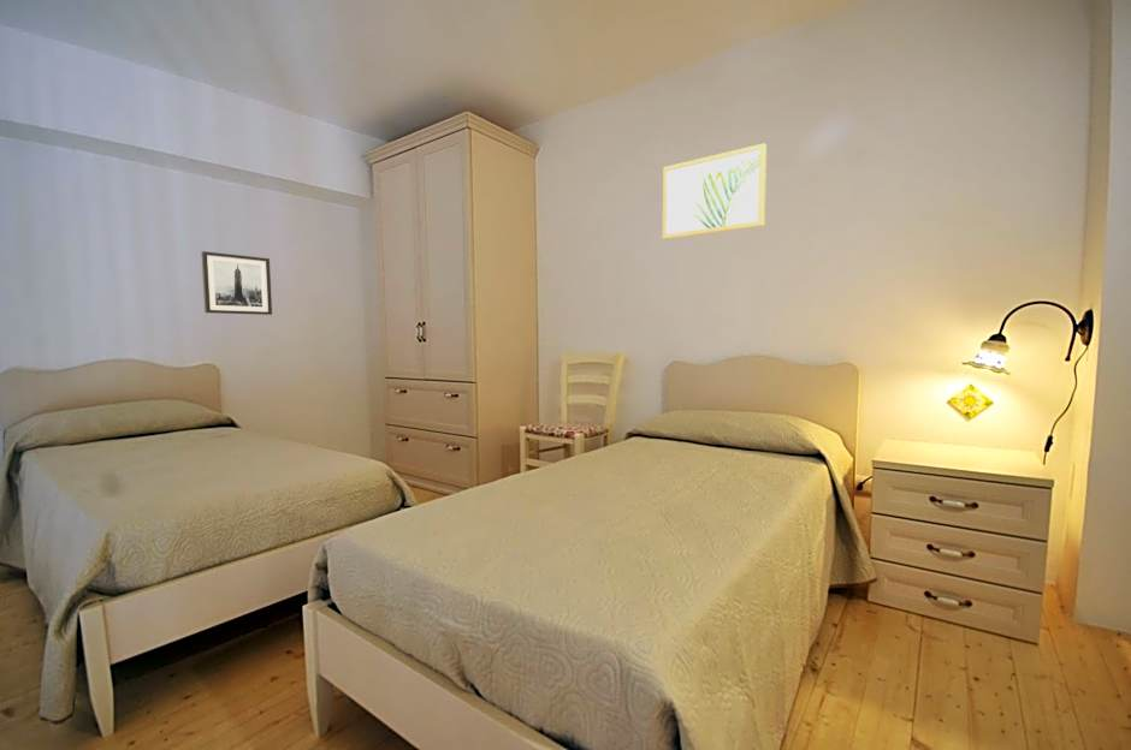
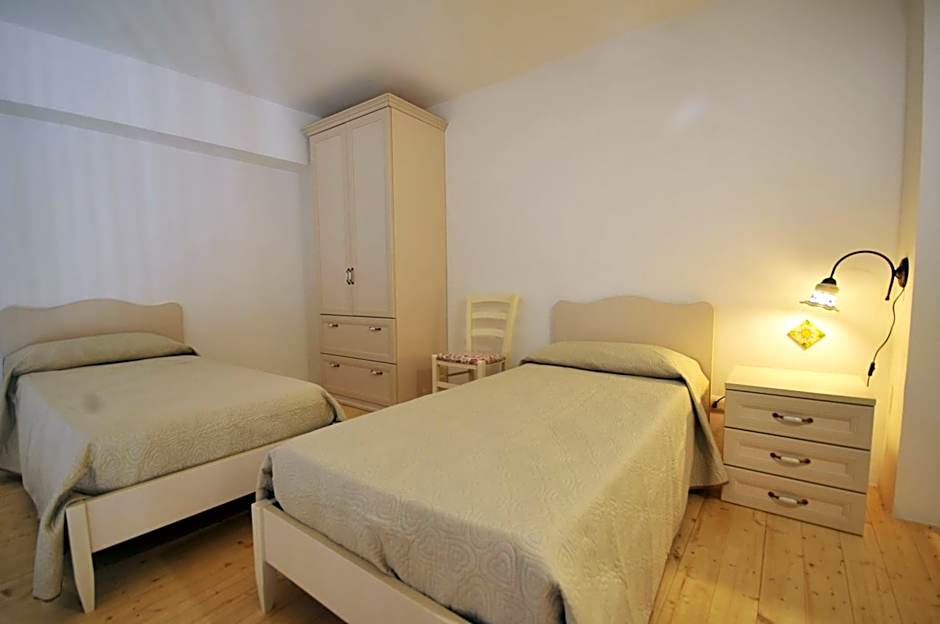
- wall art (238, 284)
- wall art (710, 195)
